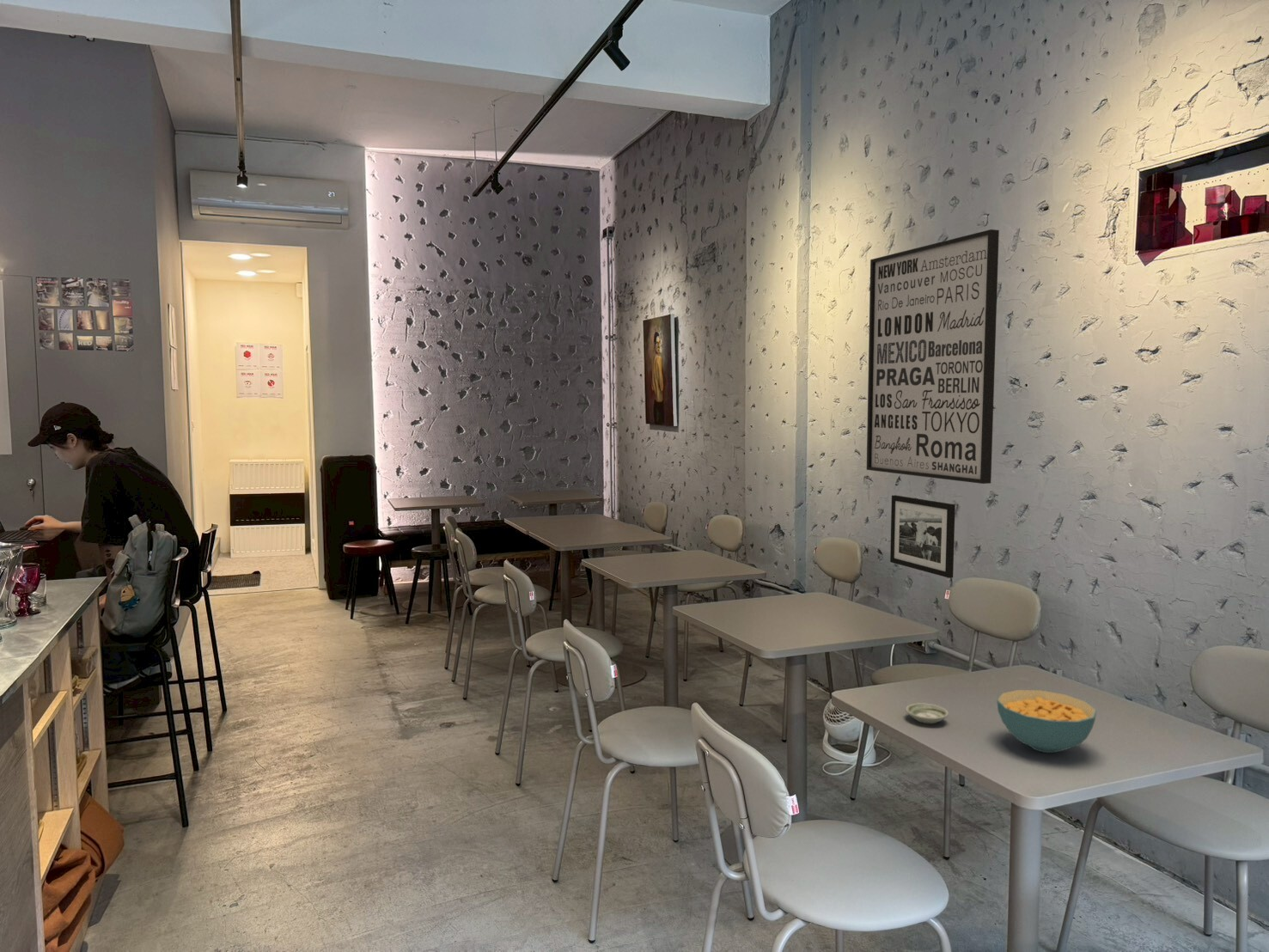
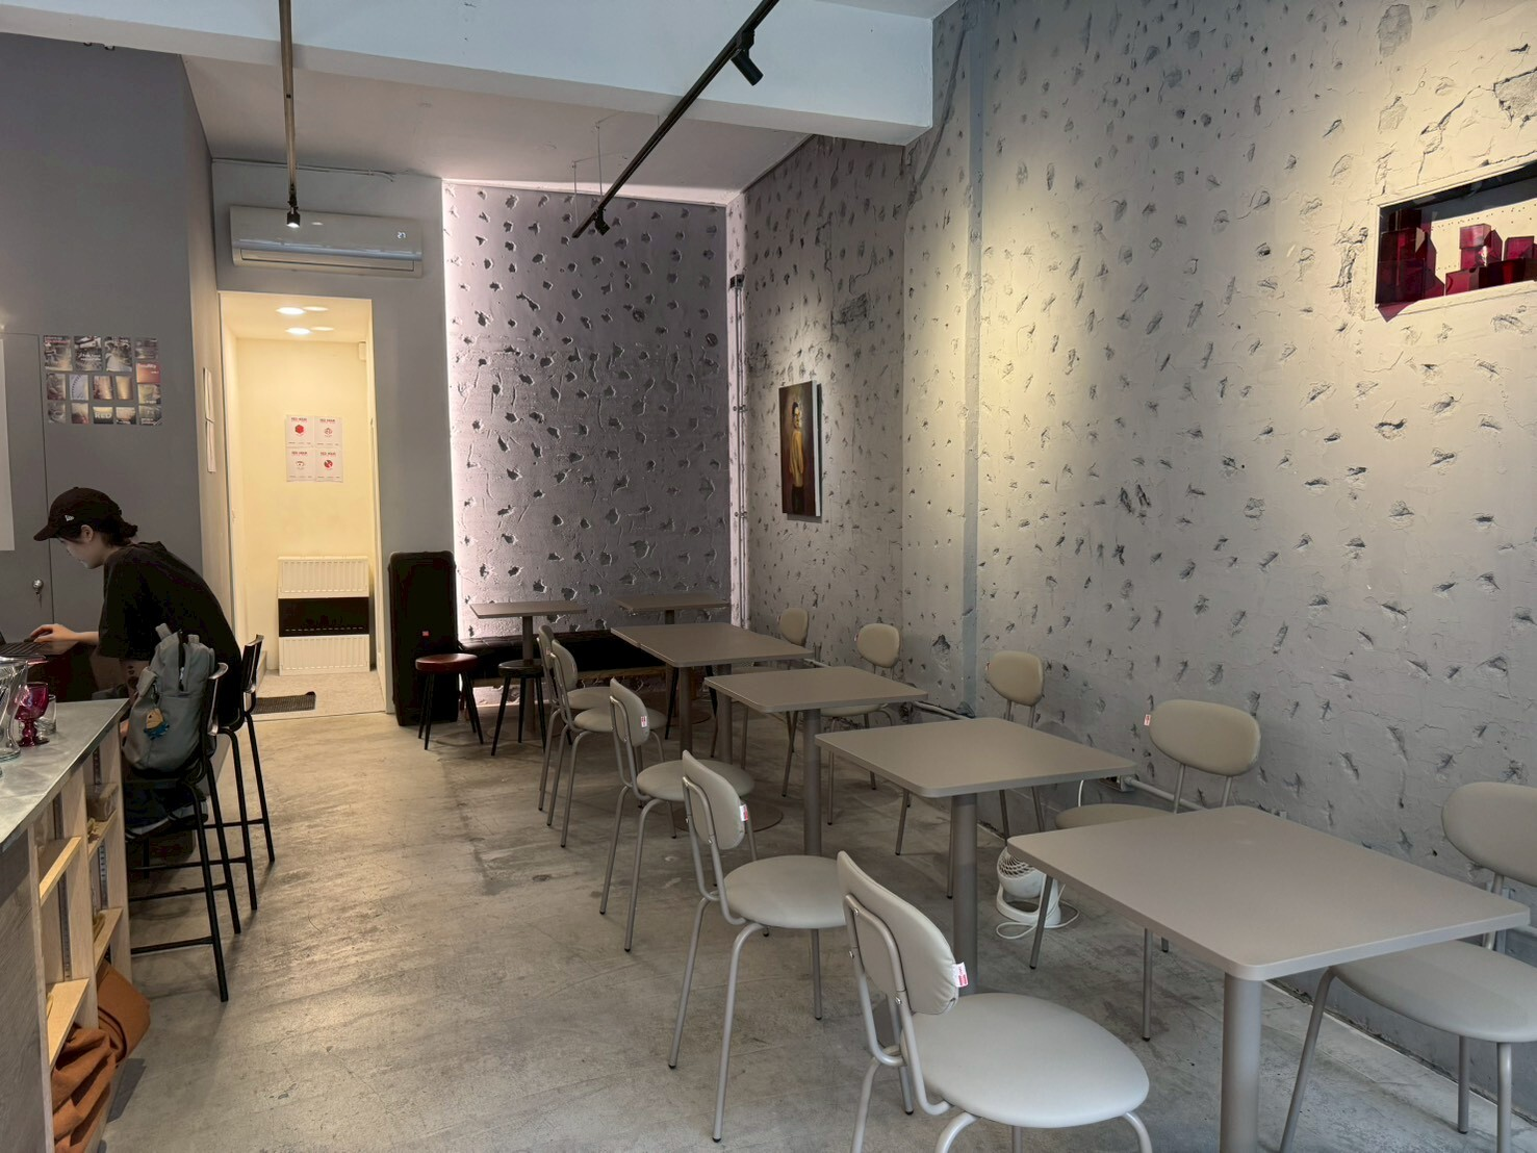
- saucer (926, 715)
- wall art (925, 362)
- cereal bowl (1045, 726)
- picture frame (921, 534)
